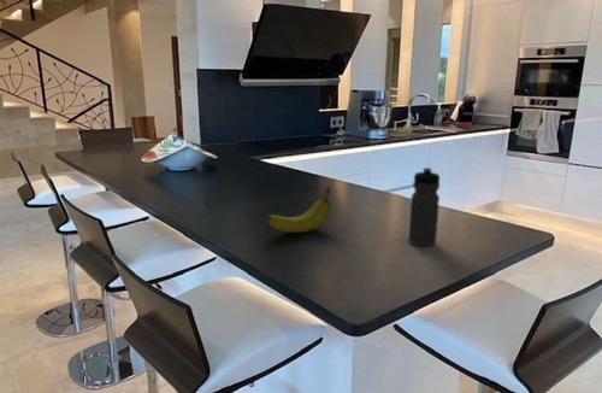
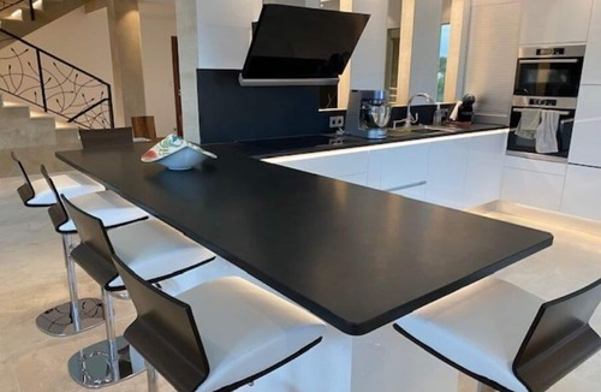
- fruit (301, 215)
- water bottle (424, 205)
